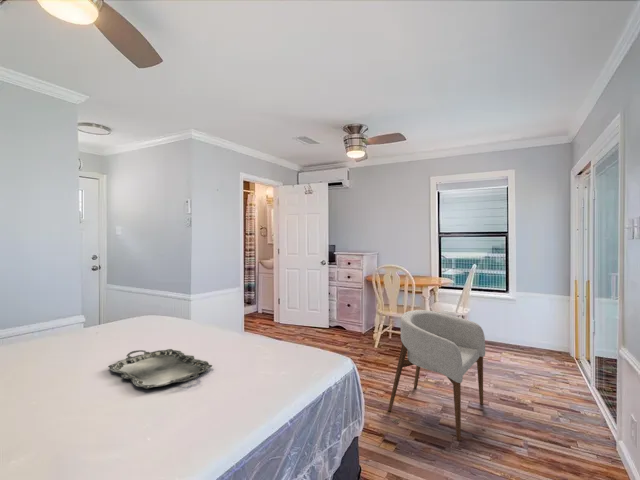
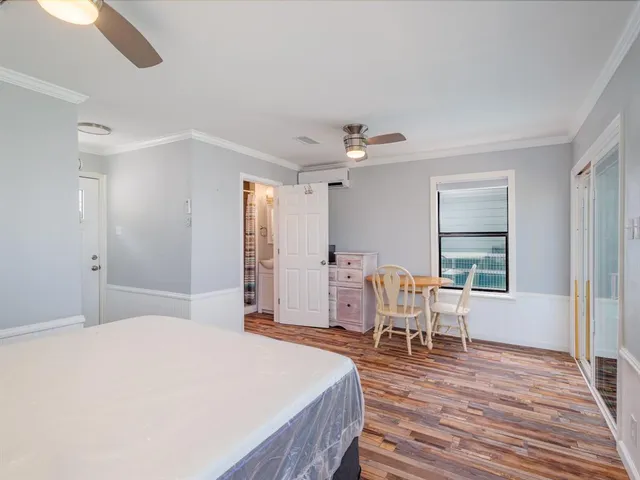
- armchair (440, 363)
- serving tray (160, 366)
